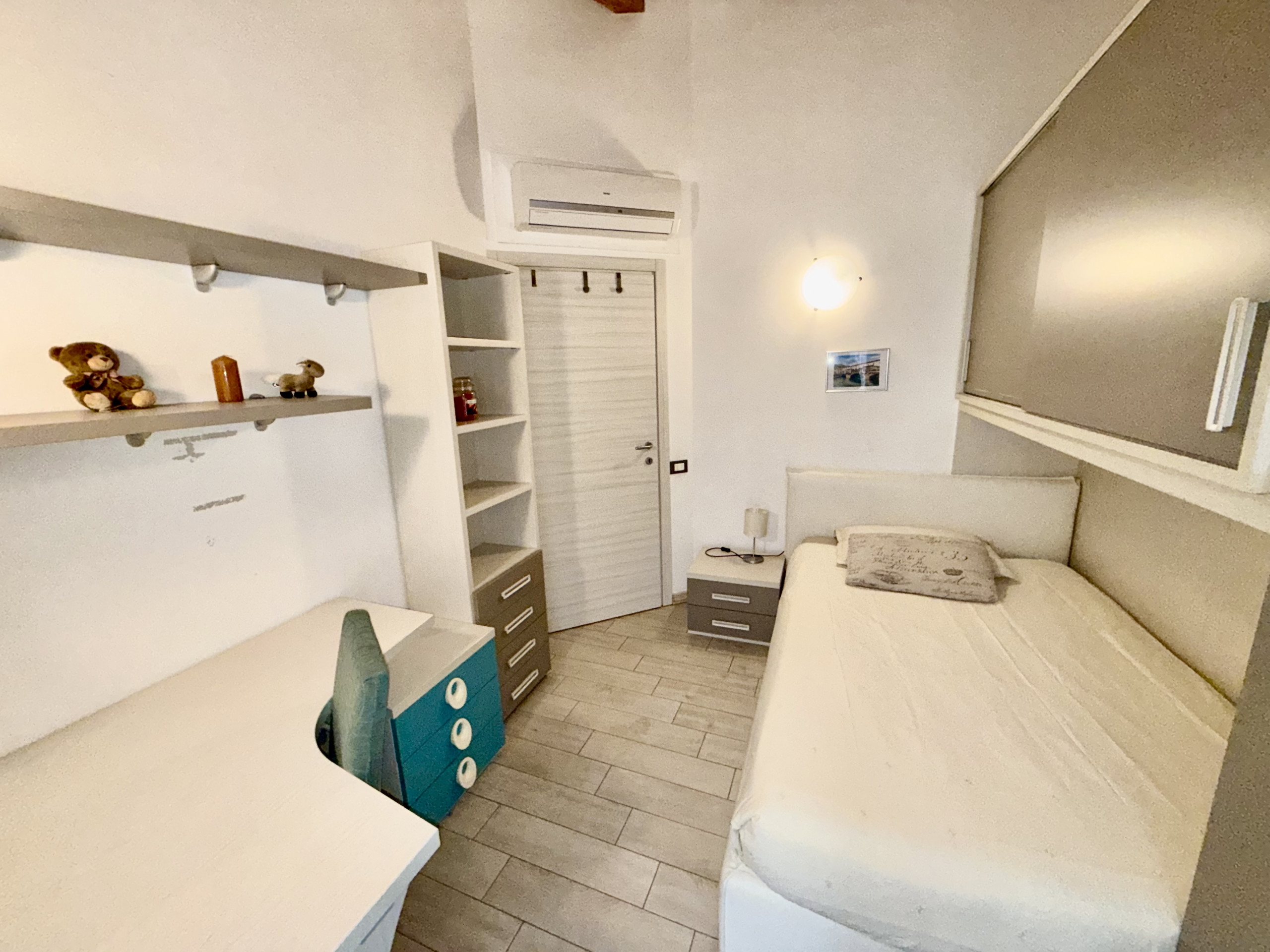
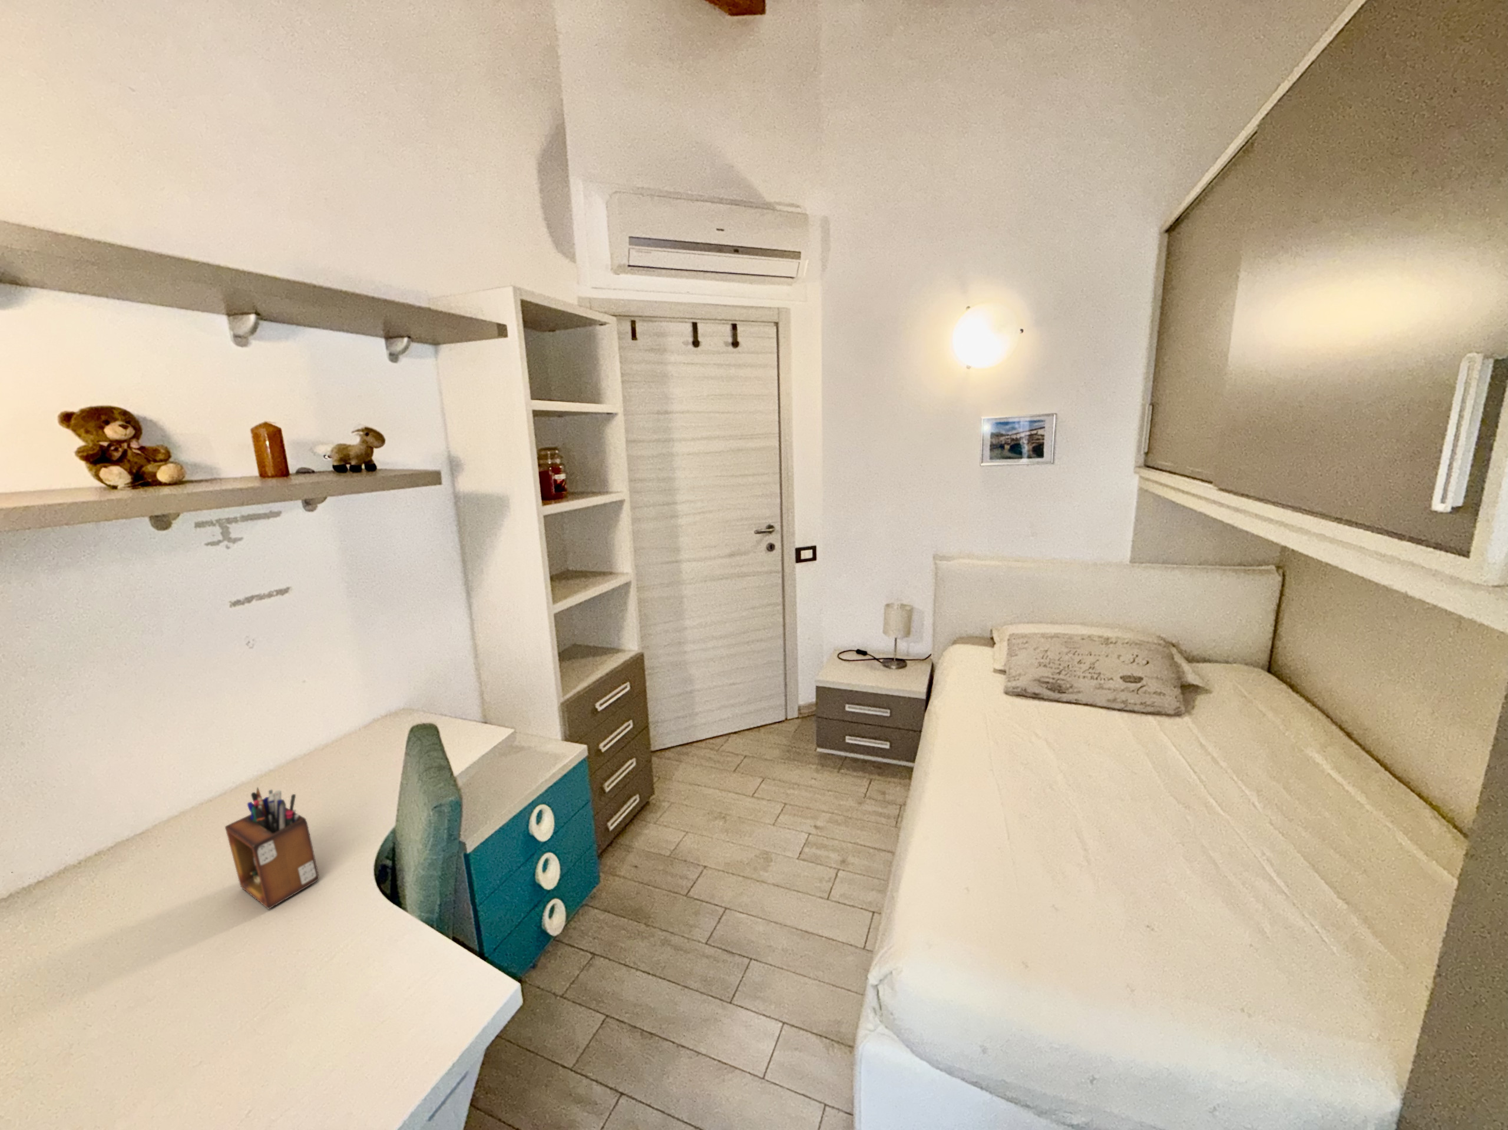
+ desk organizer (271, 842)
